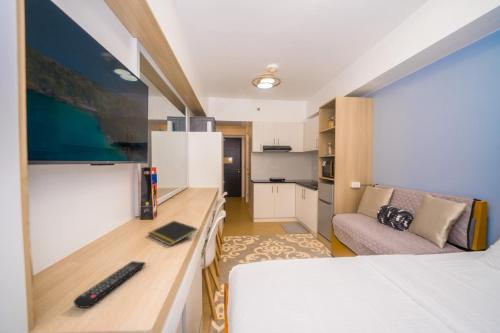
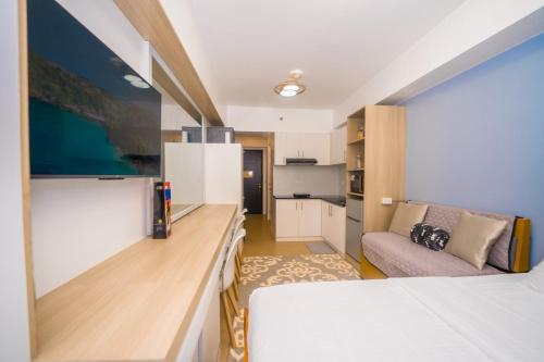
- notepad (172, 231)
- remote control (115, 280)
